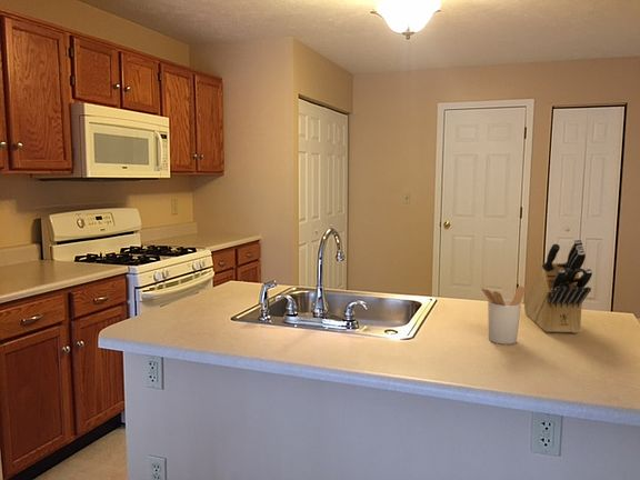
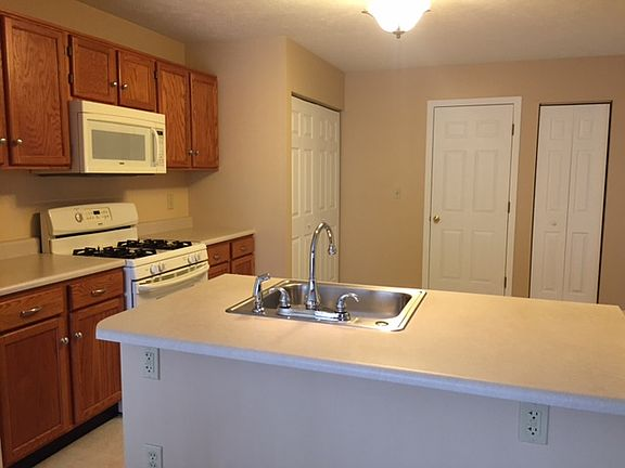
- knife block (556, 281)
- utensil holder (499, 312)
